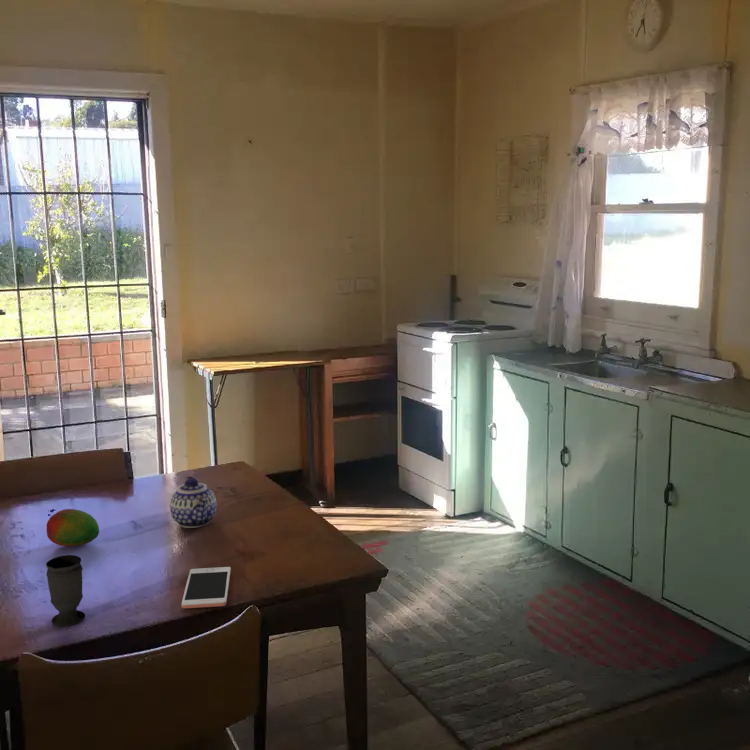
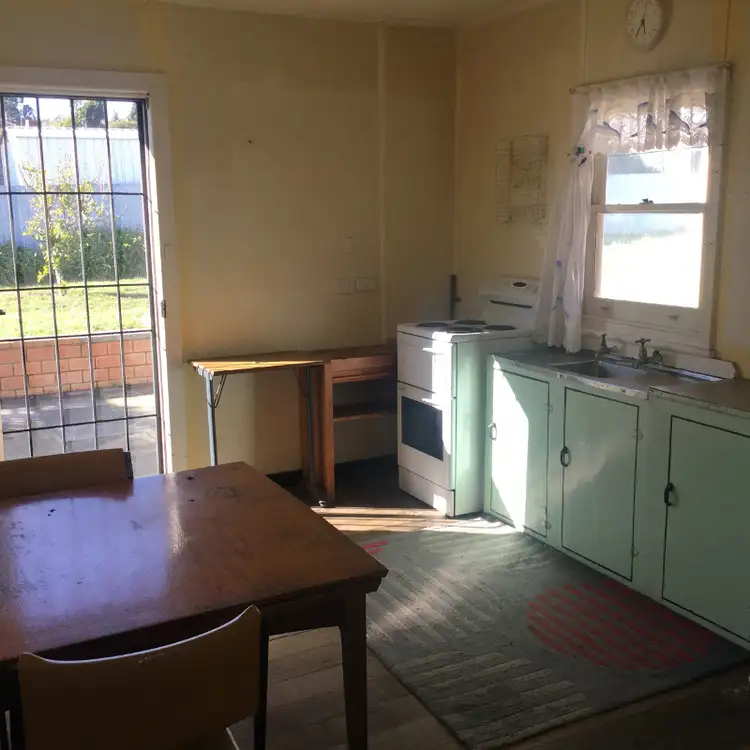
- cup (66, 590)
- cell phone (207, 586)
- teapot (193, 500)
- fruit (73, 527)
